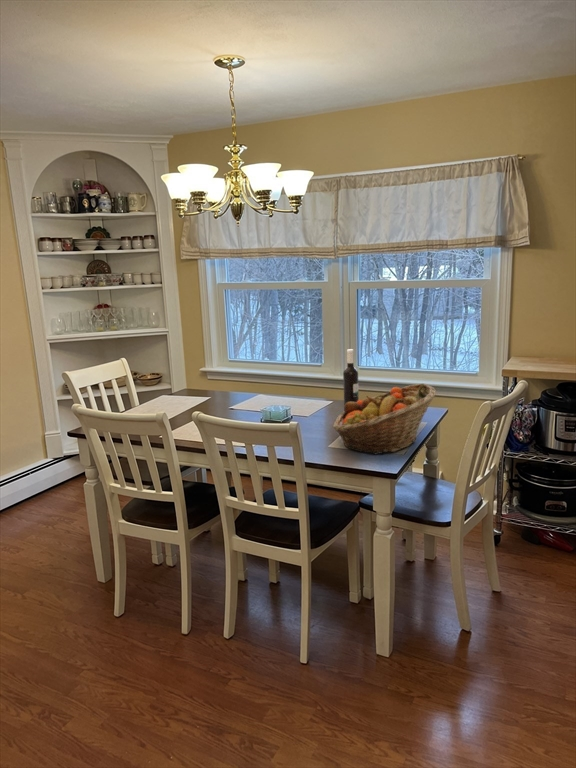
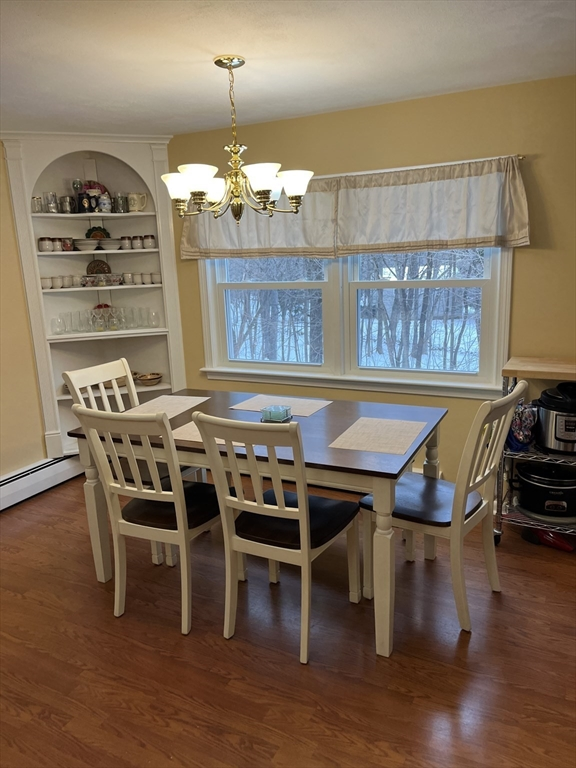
- fruit basket (384, 415)
- wine bottle (350, 381)
